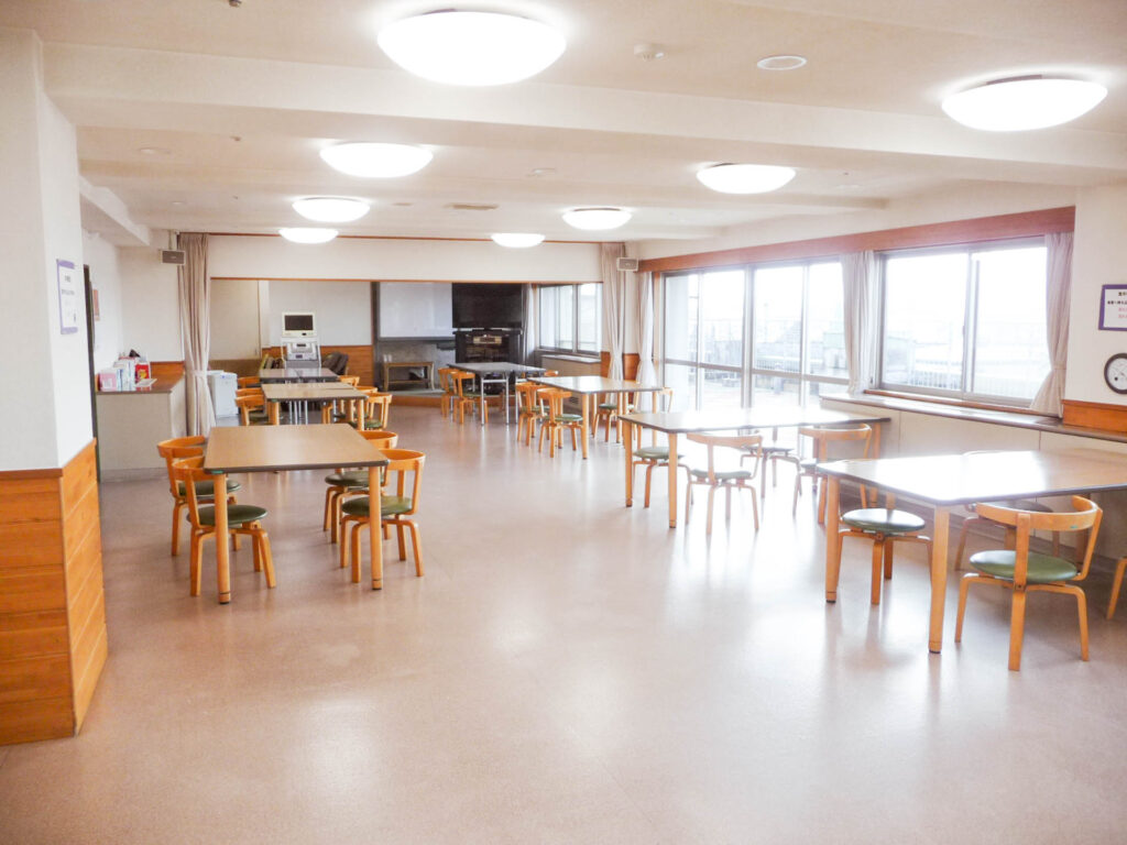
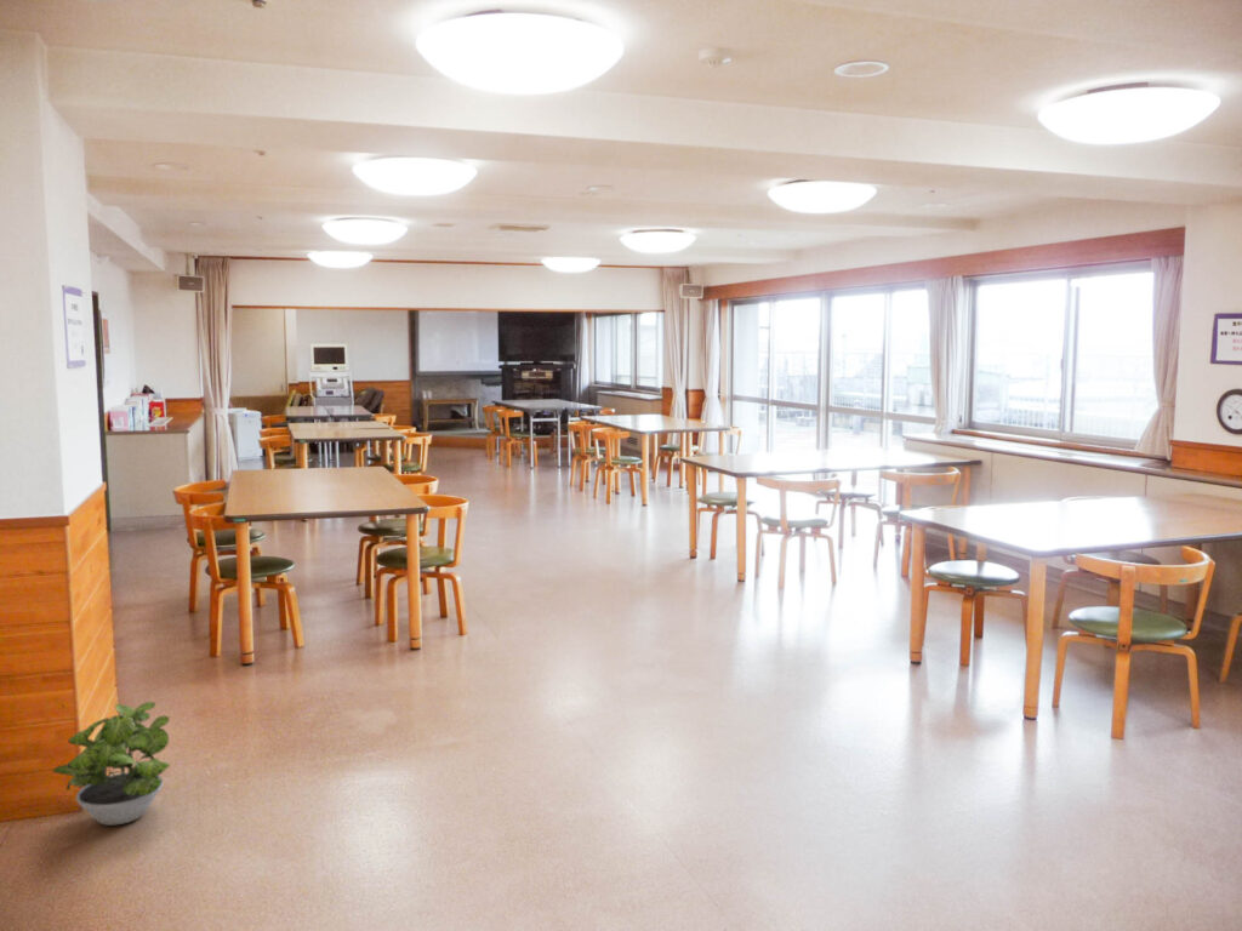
+ potted plant (114, 762)
